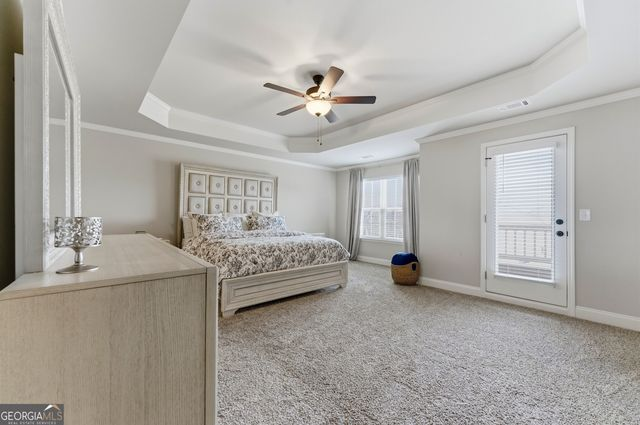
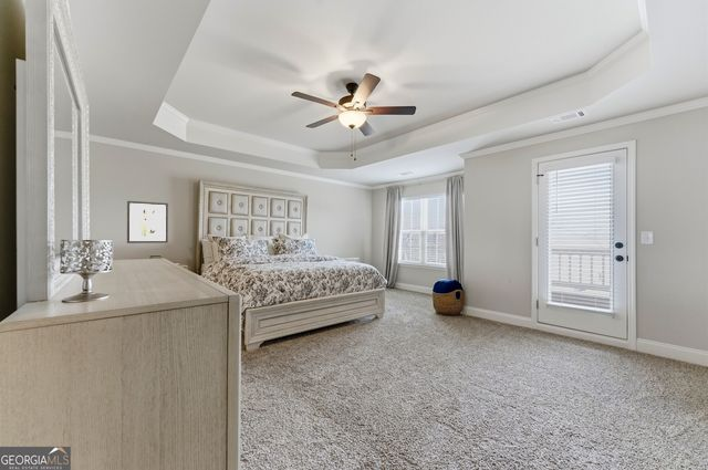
+ wall art (147, 222)
